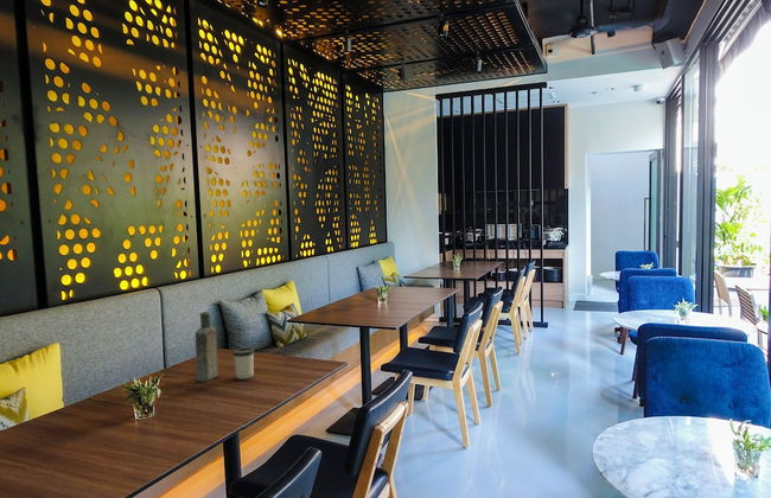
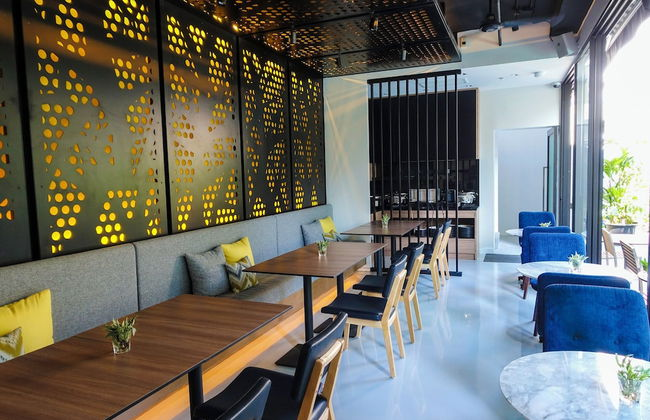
- cup (243, 363)
- bottle (204, 345)
